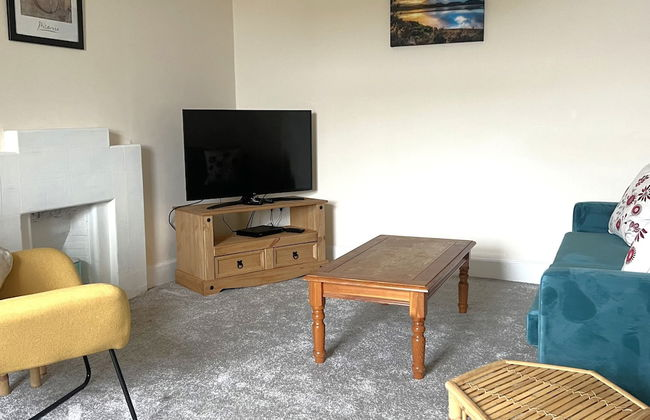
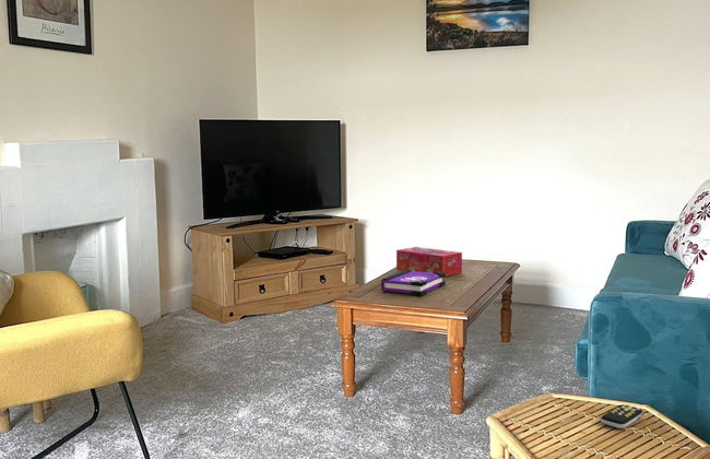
+ board game (415, 281)
+ tissue box (428, 261)
+ remote control (622, 415)
